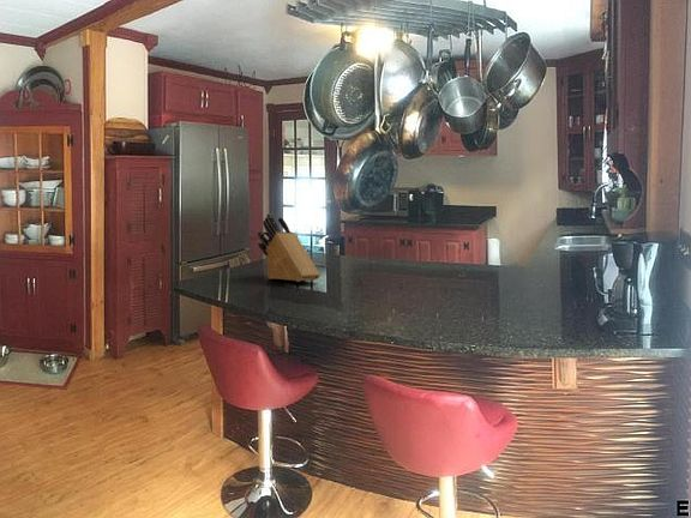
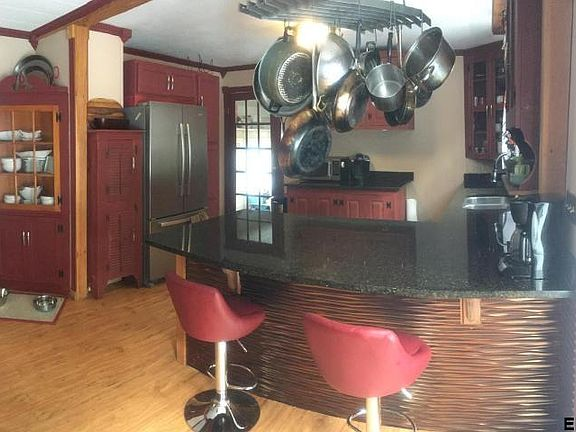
- knife block (287, 246)
